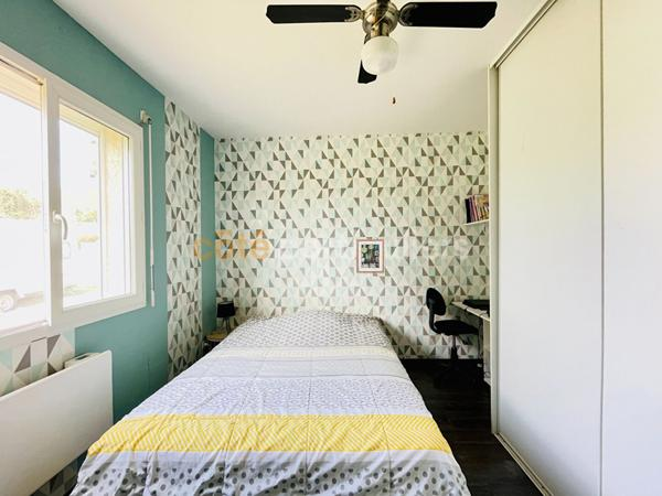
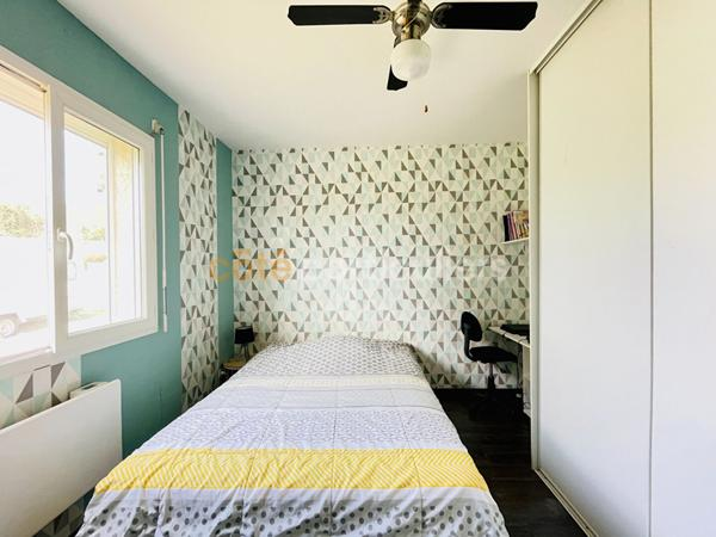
- wall art (370, 256)
